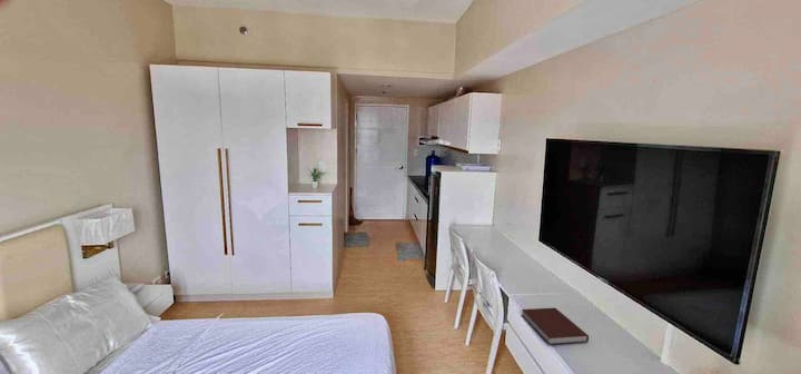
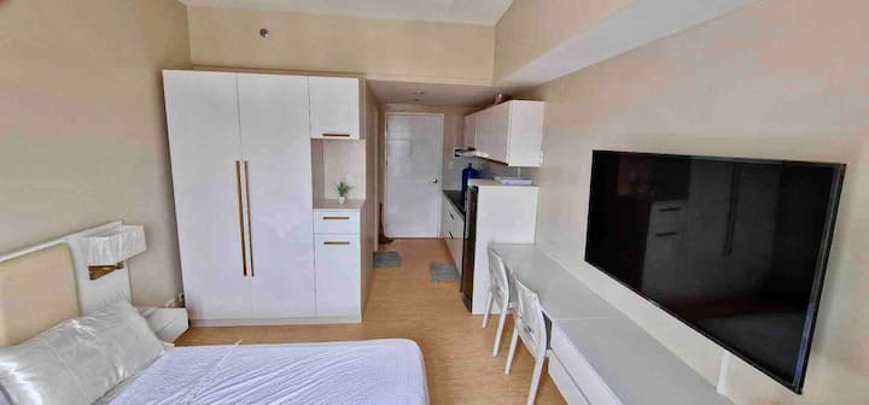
- notebook (552, 324)
